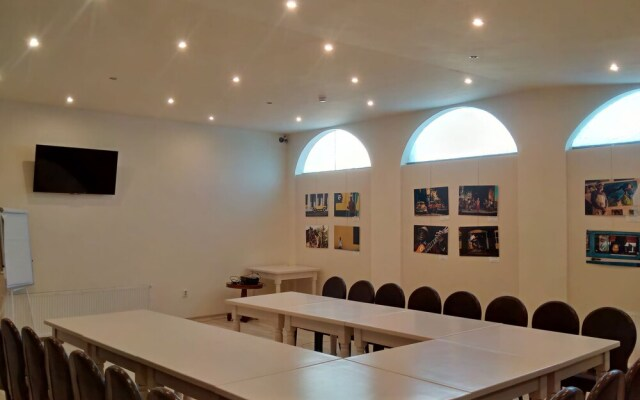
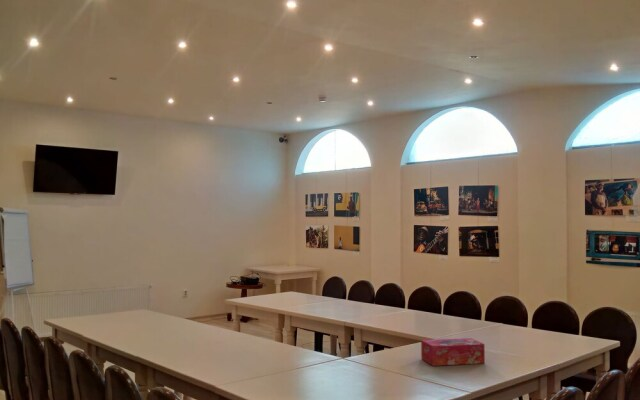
+ tissue box (452, 351)
